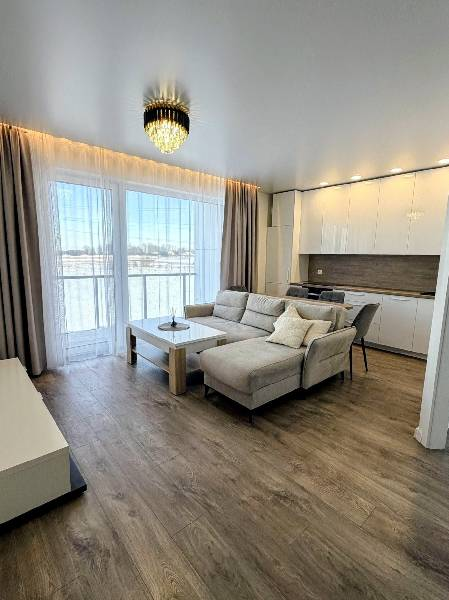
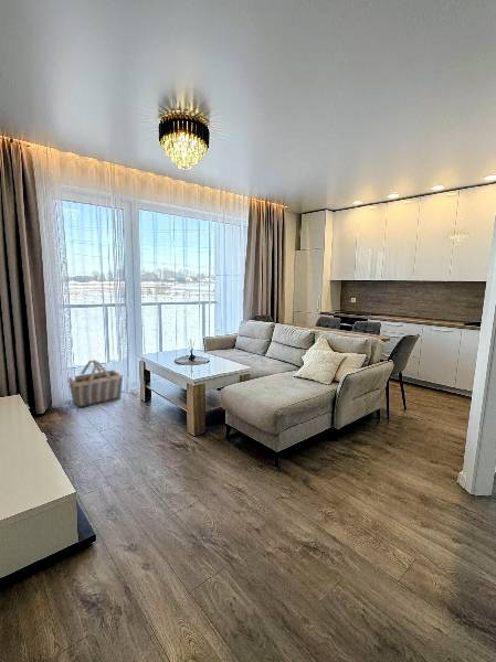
+ basket (95, 381)
